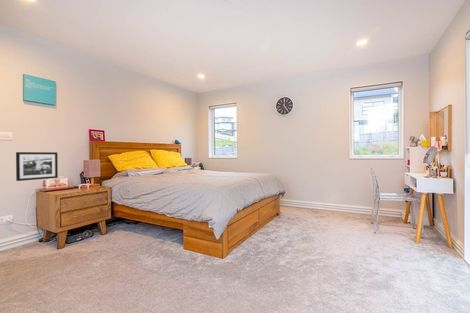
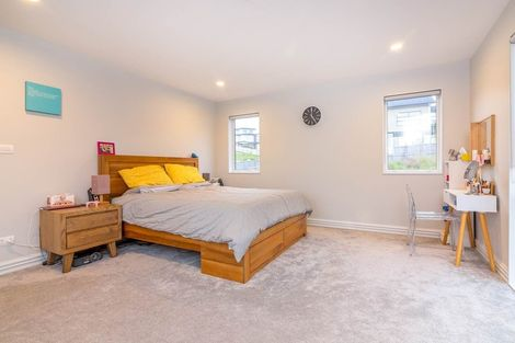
- picture frame (38, 165)
